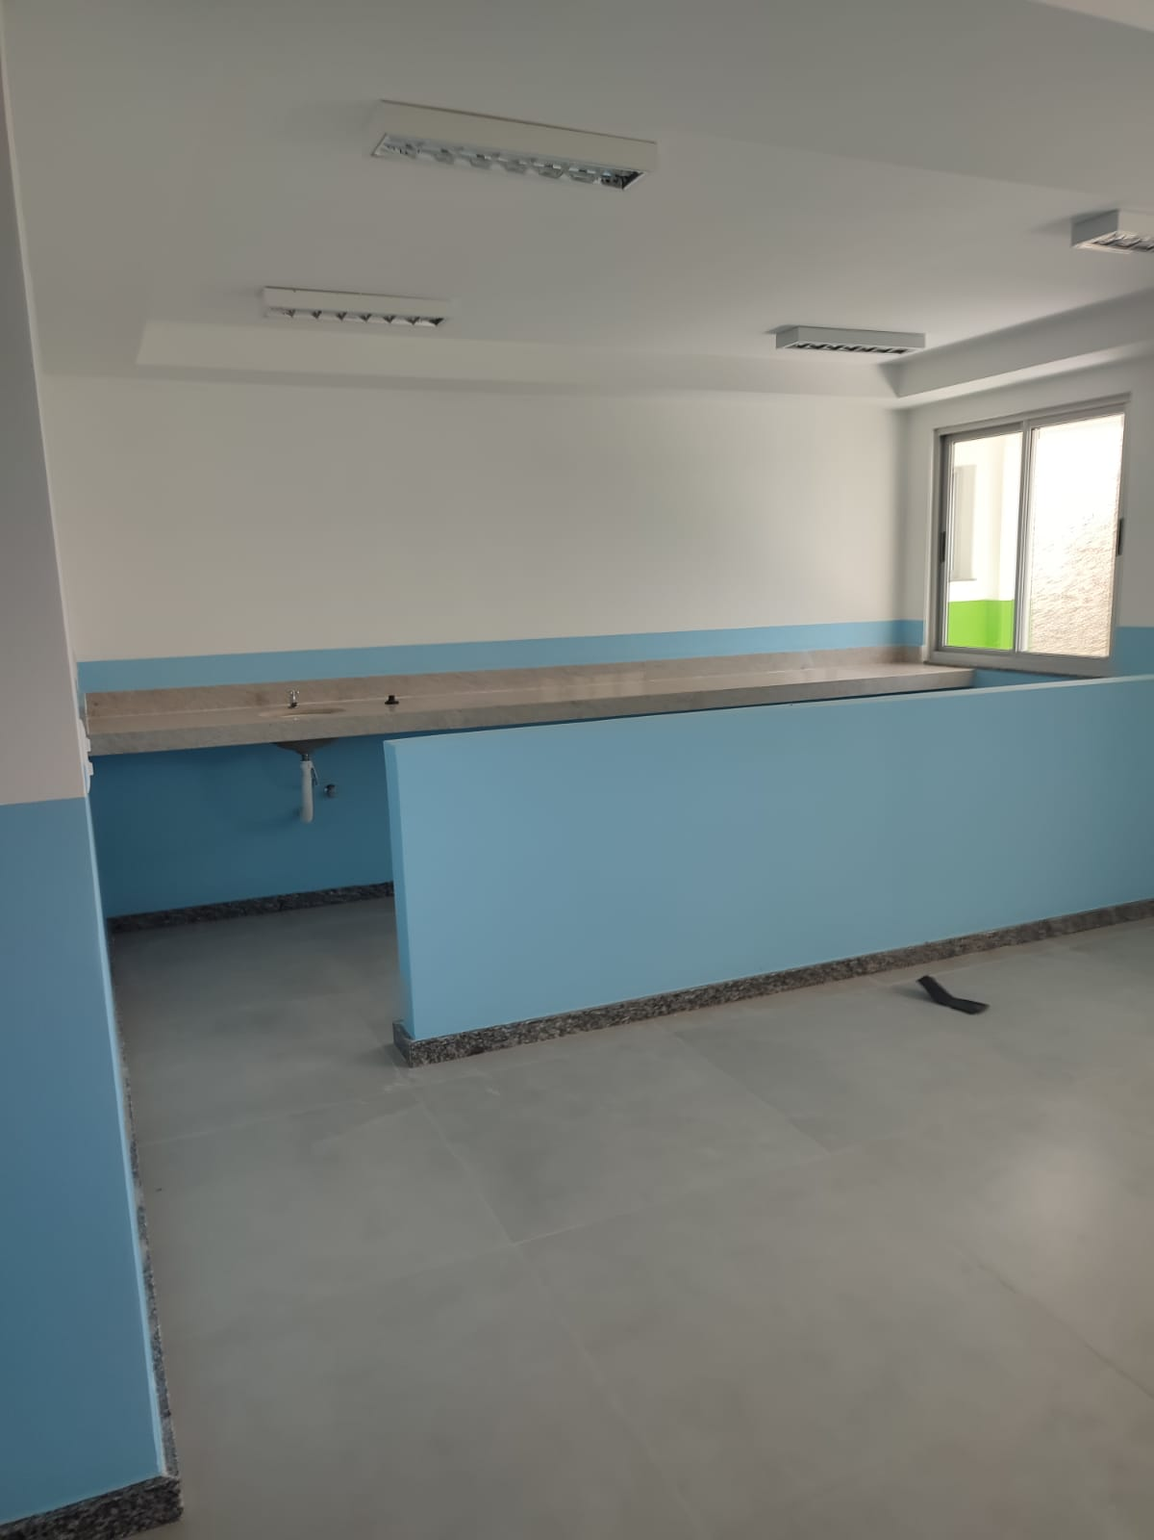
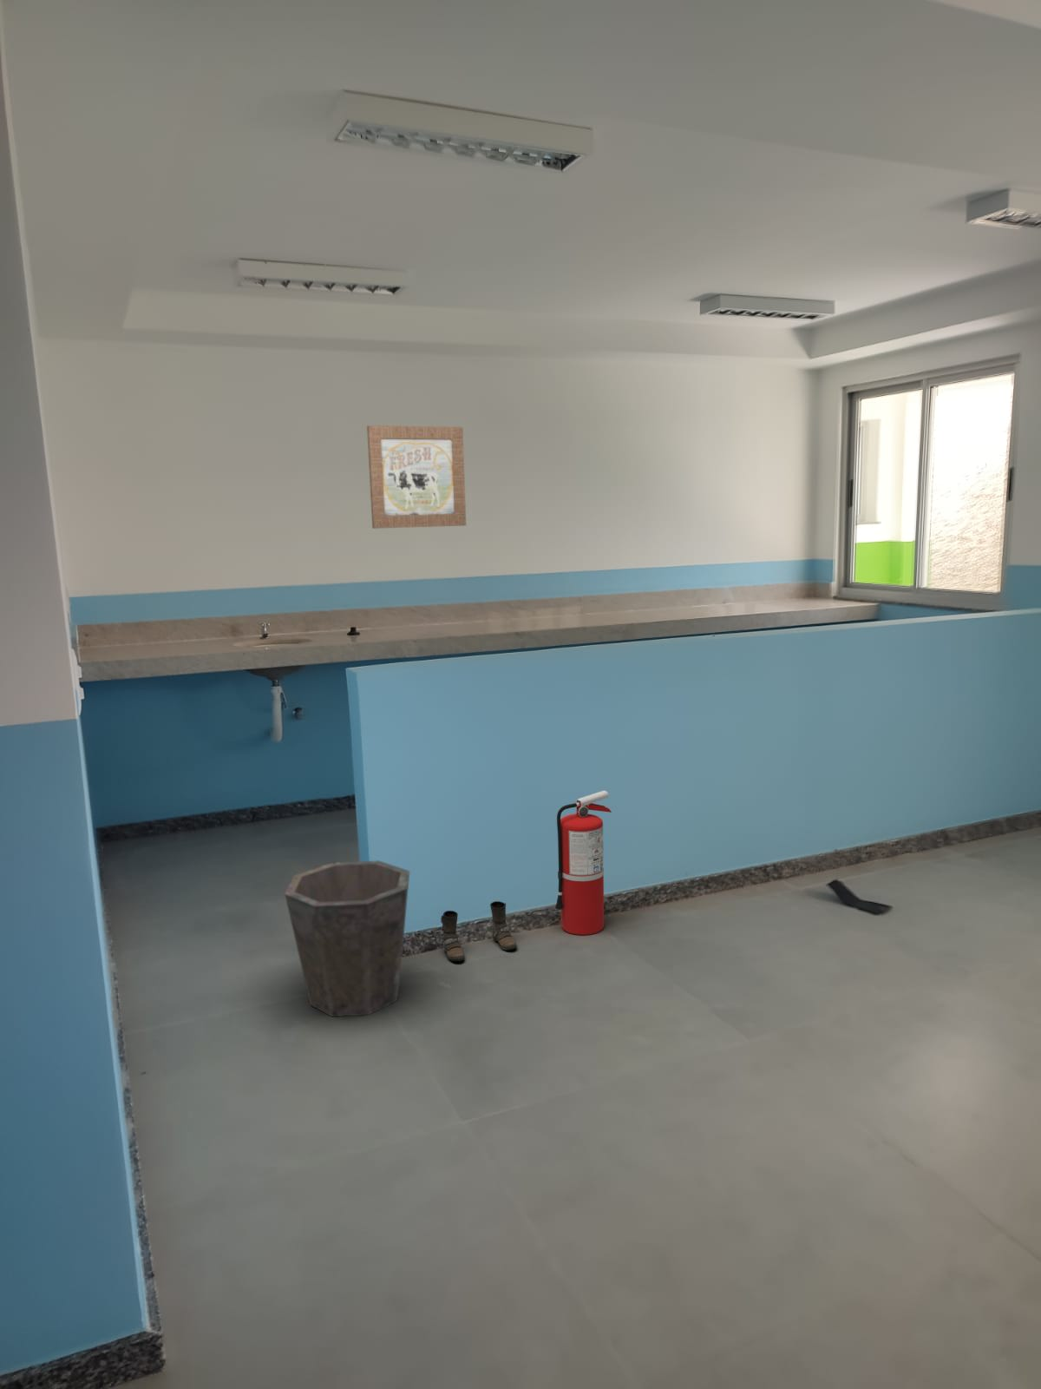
+ fire extinguisher (582, 861)
+ boots (492, 931)
+ wall art (418, 477)
+ waste bin (352, 938)
